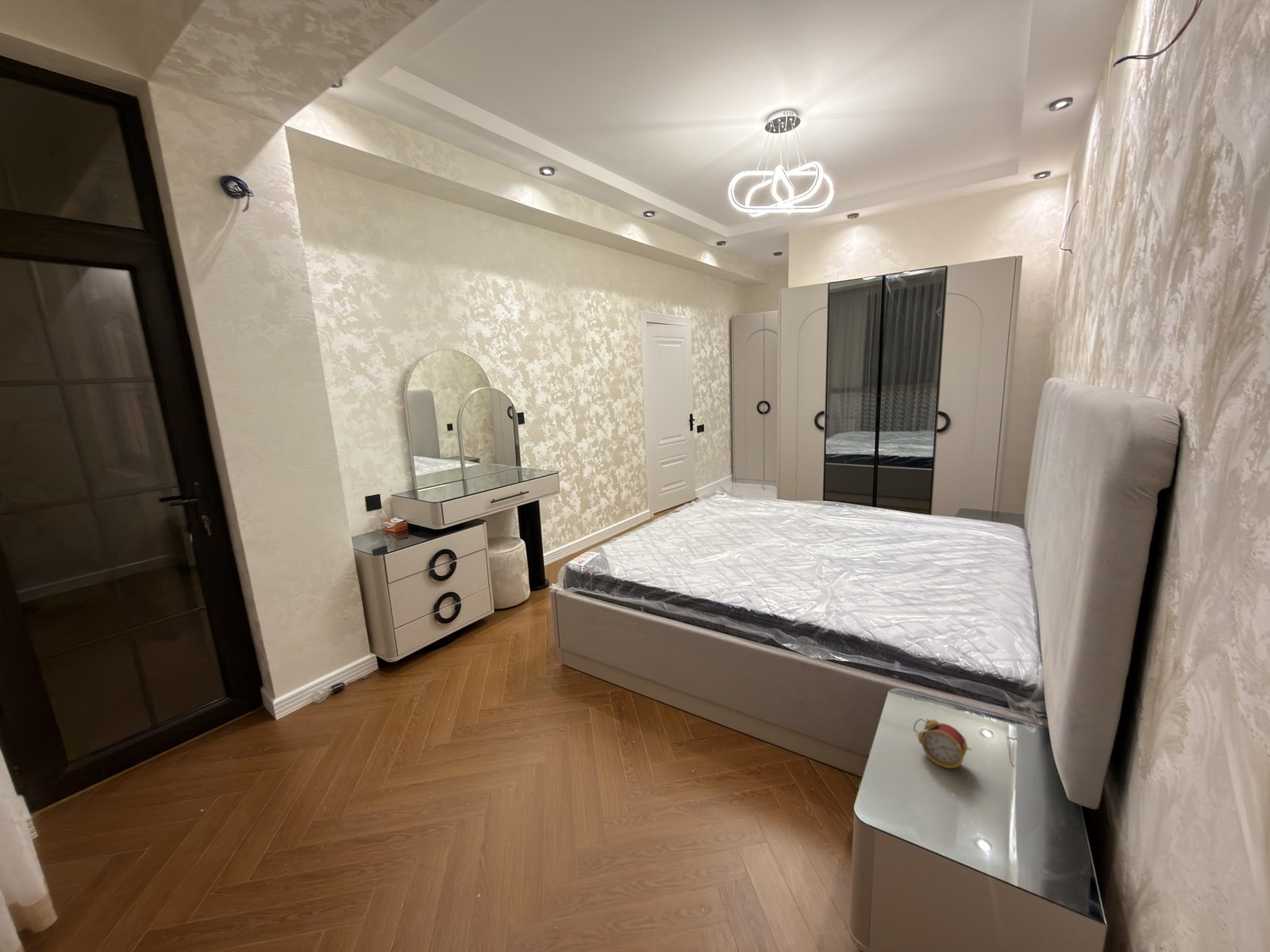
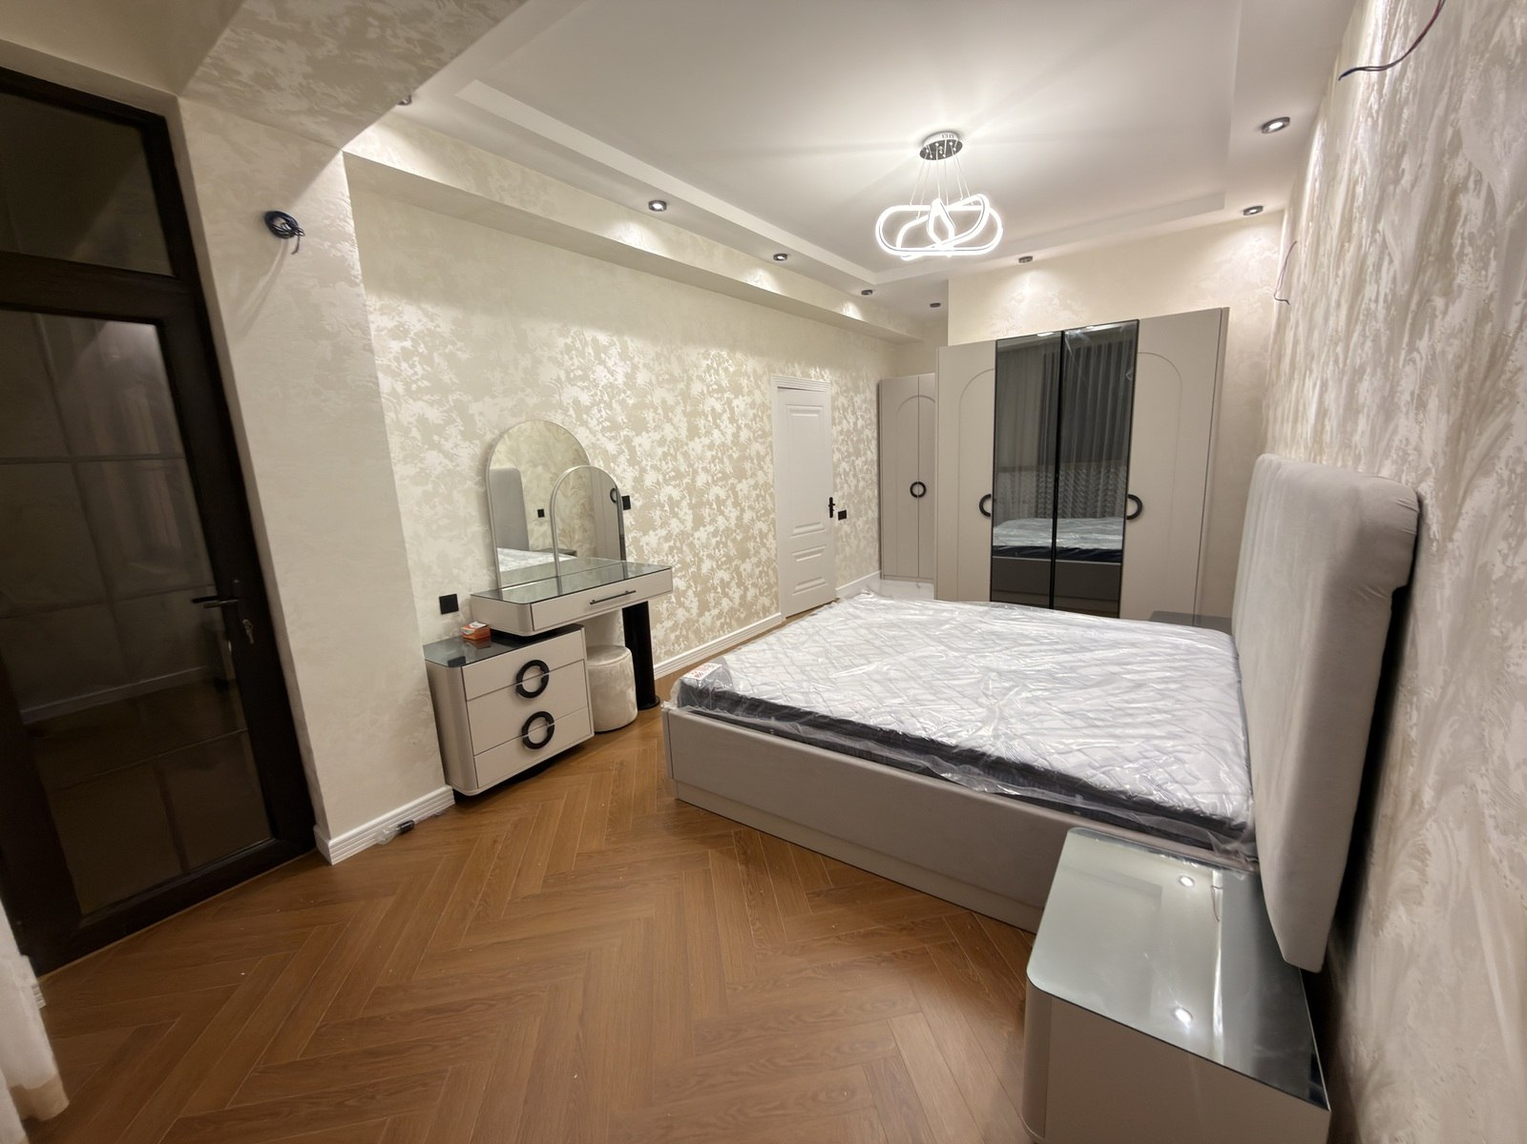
- alarm clock (941, 741)
